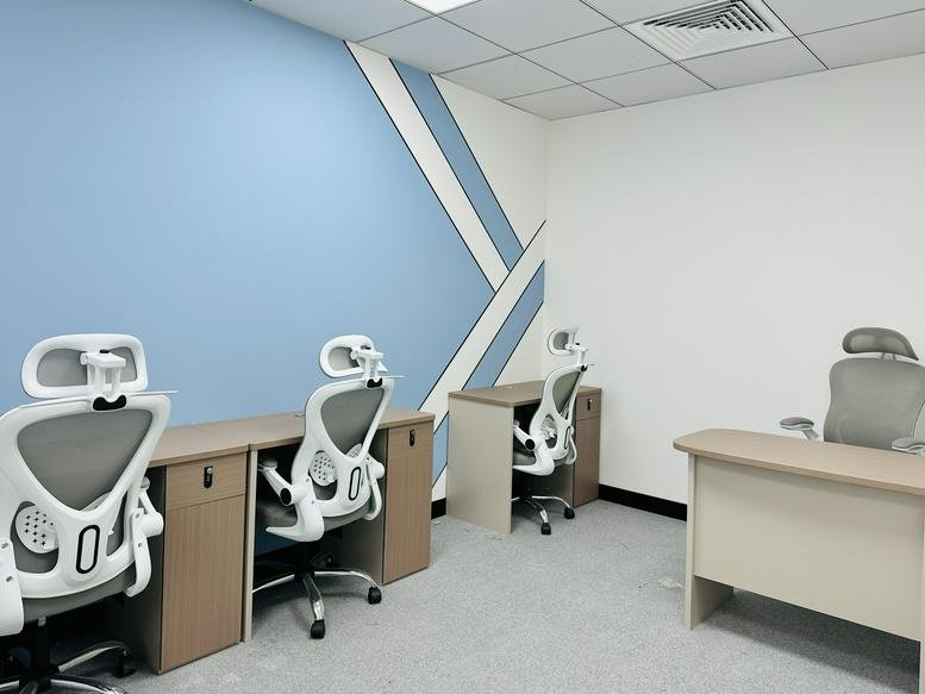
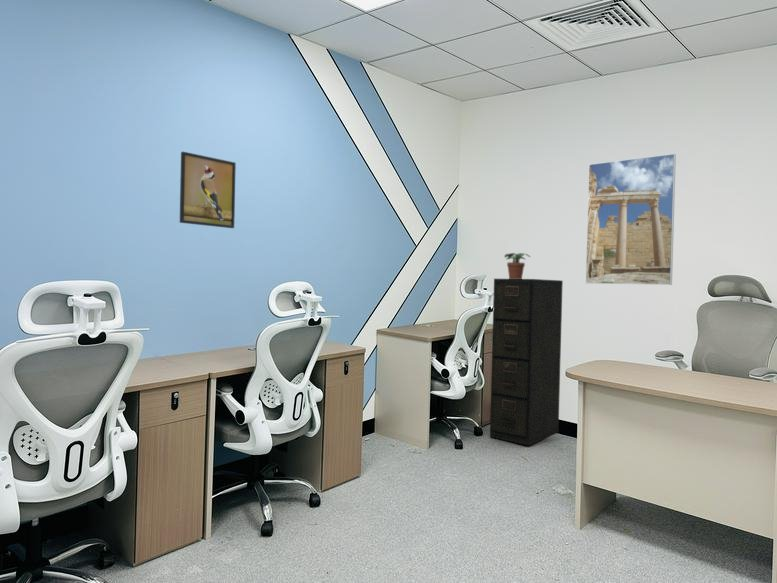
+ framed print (628, 221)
+ filing cabinet (525, 357)
+ potted plant (516, 265)
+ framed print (208, 191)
